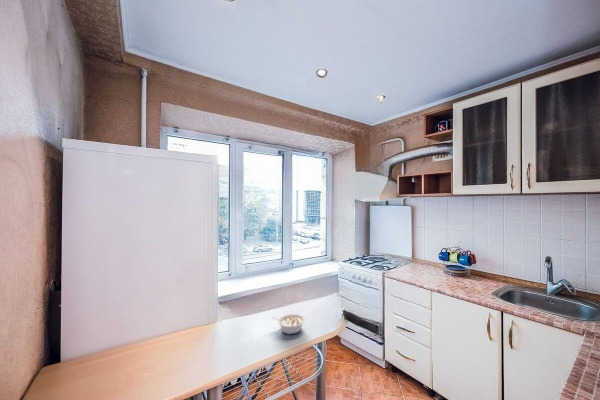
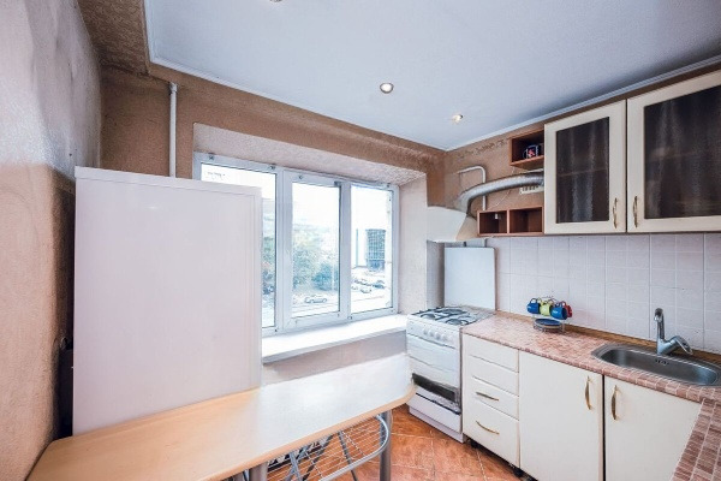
- legume (290, 324)
